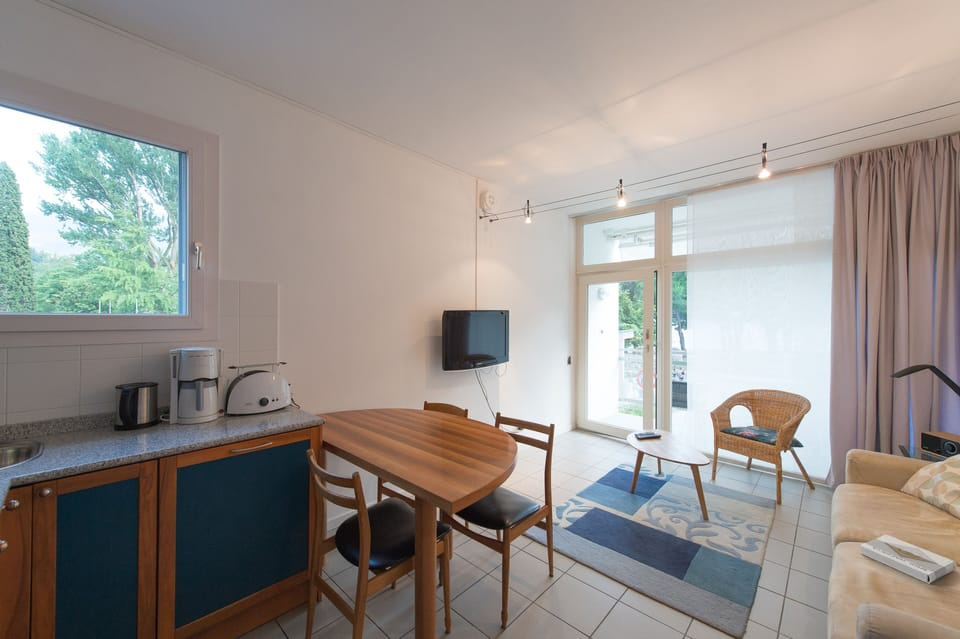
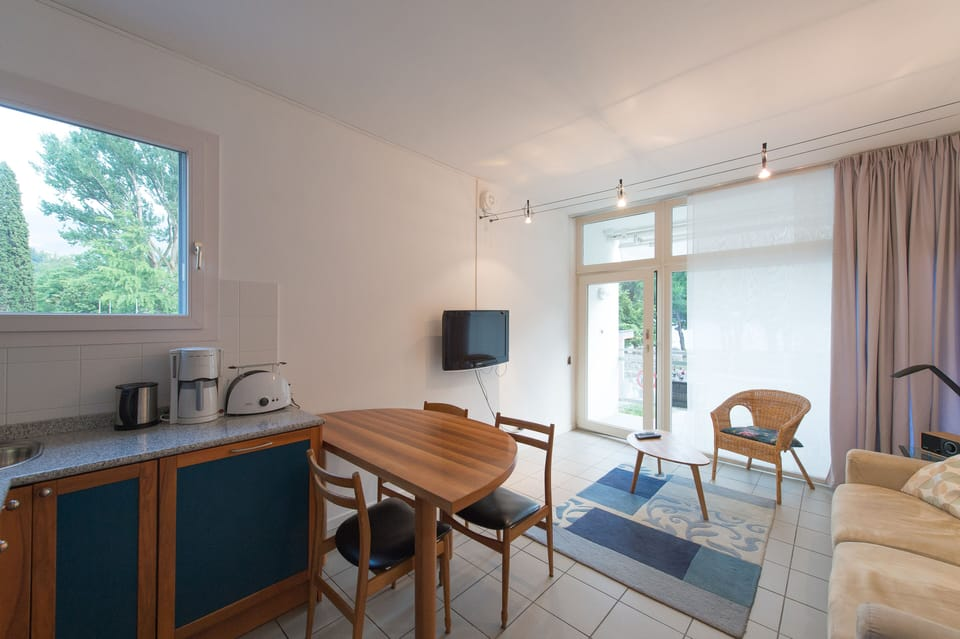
- book (906, 557)
